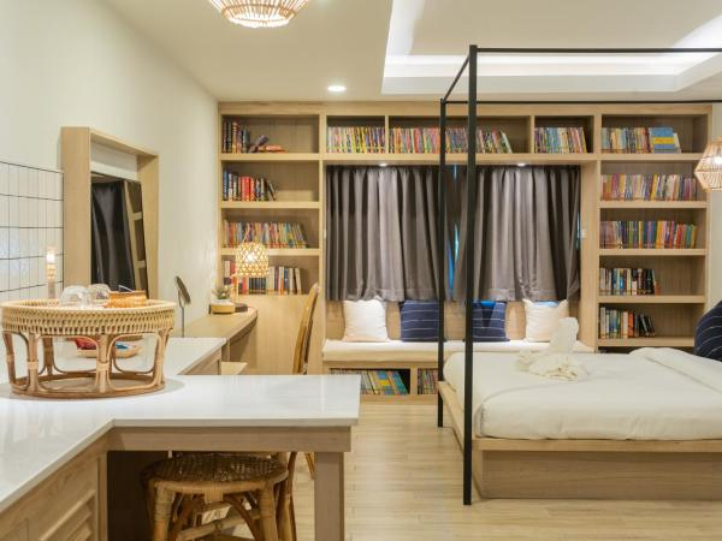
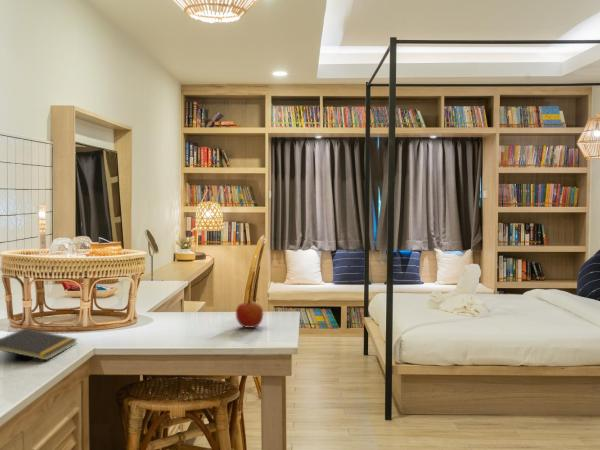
+ notepad (35, 343)
+ fruit (249, 312)
